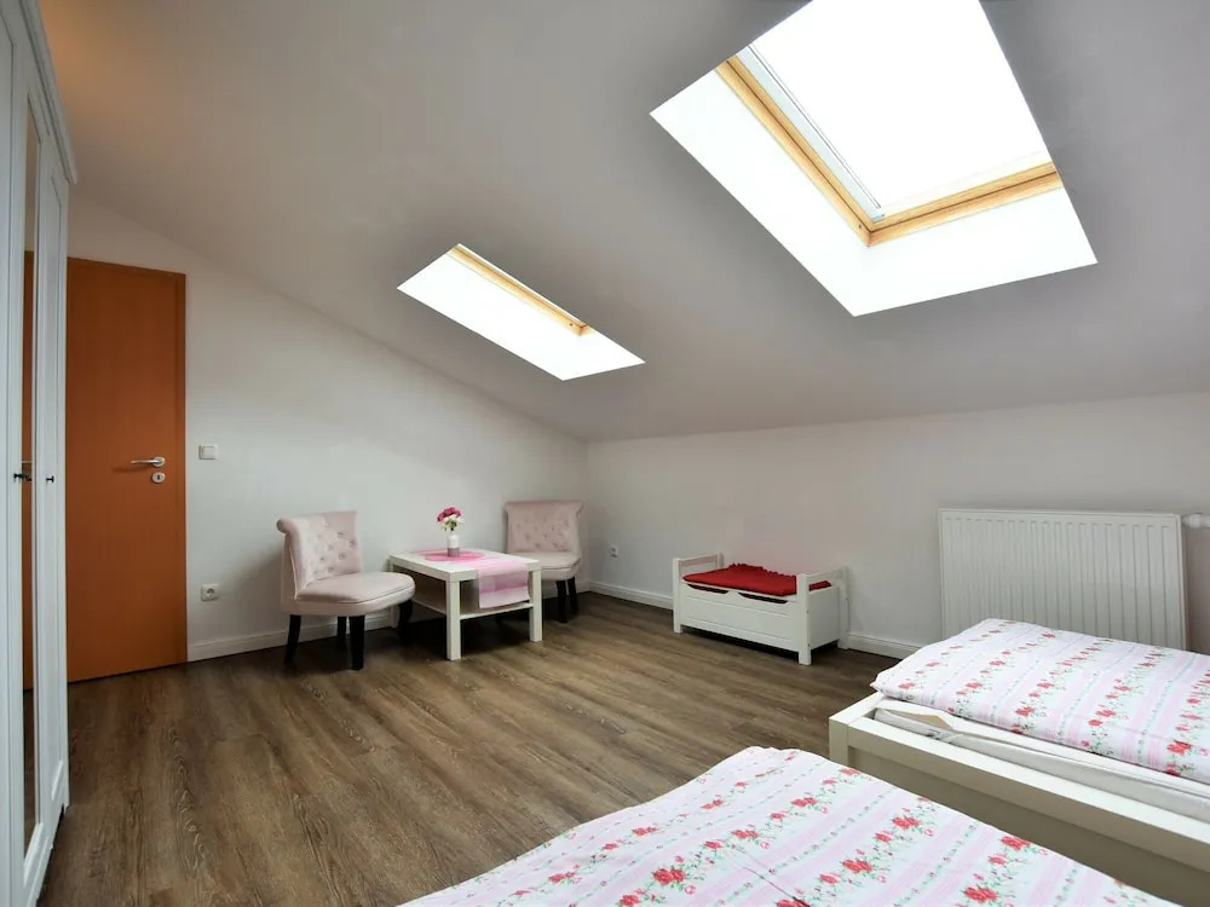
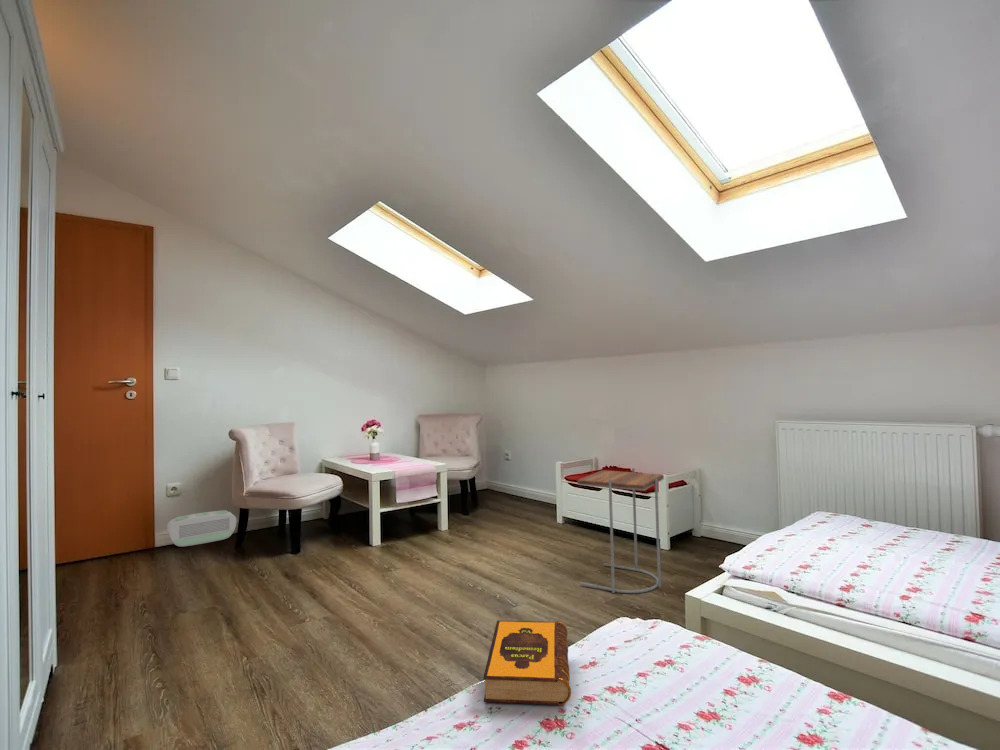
+ side table (634, 526)
+ air purifier (202, 527)
+ hardback book (529, 658)
